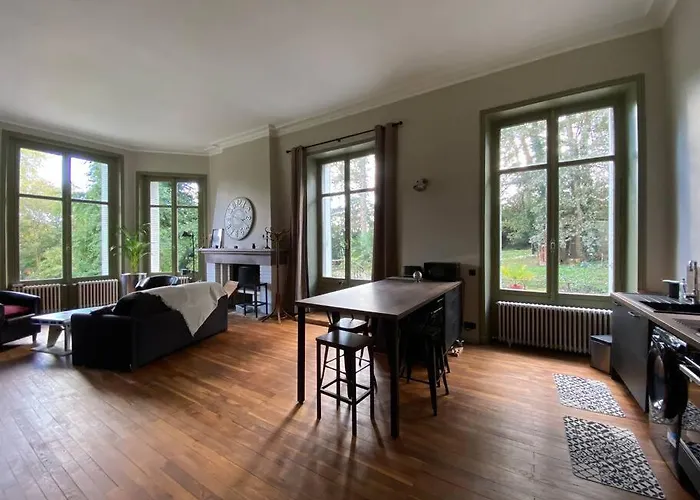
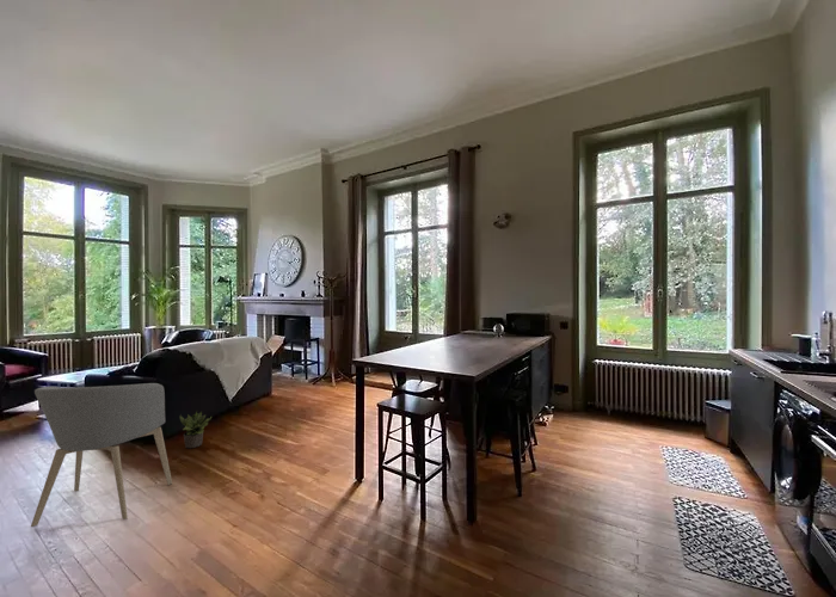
+ armchair (106, 438)
+ potted plant (193, 429)
